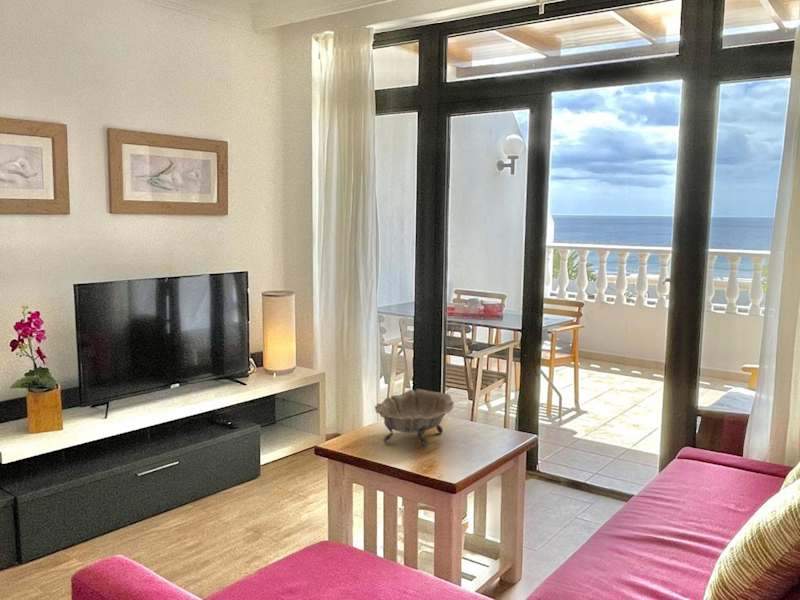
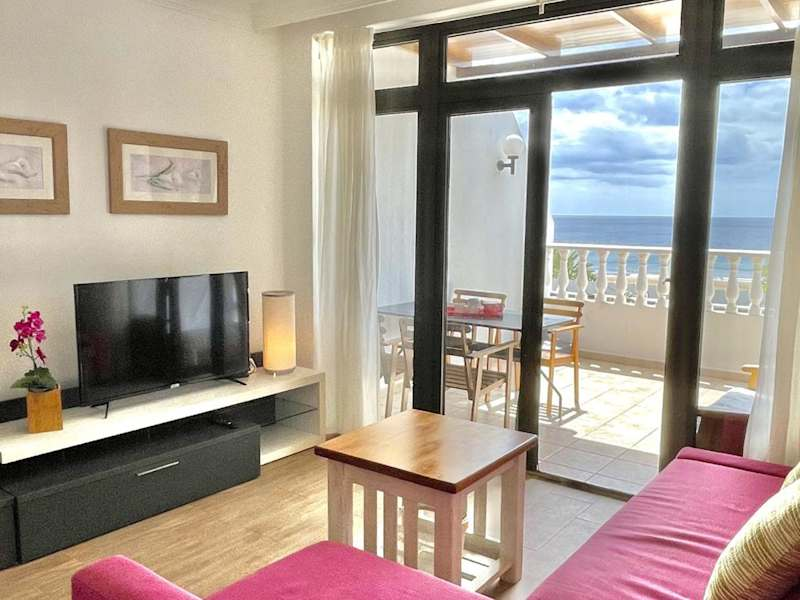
- decorative bowl (414, 418)
